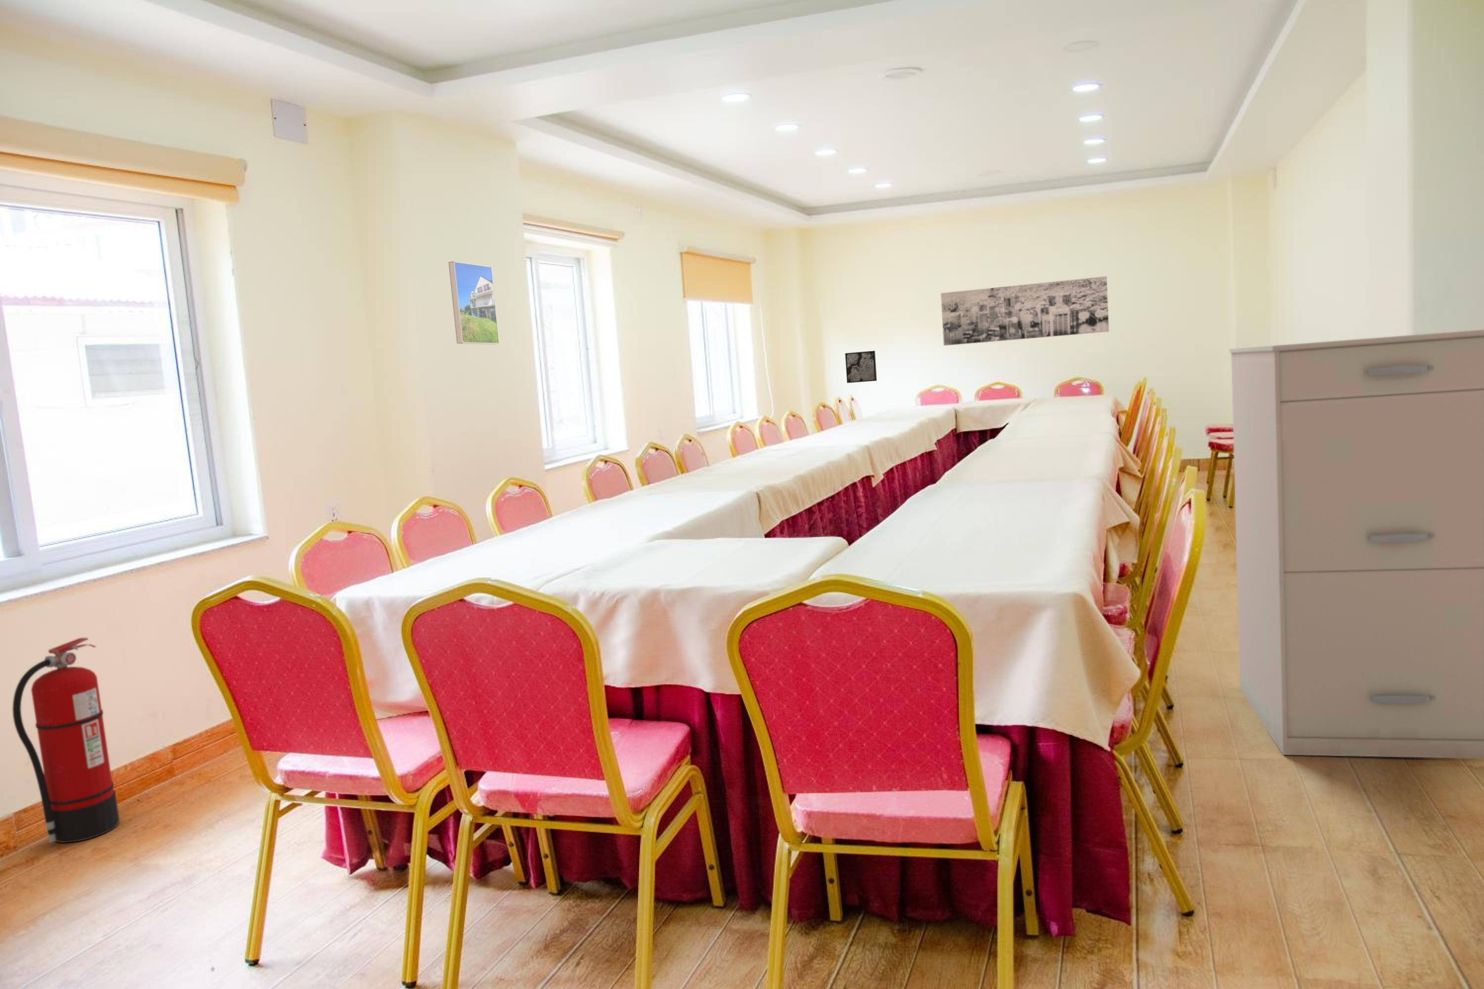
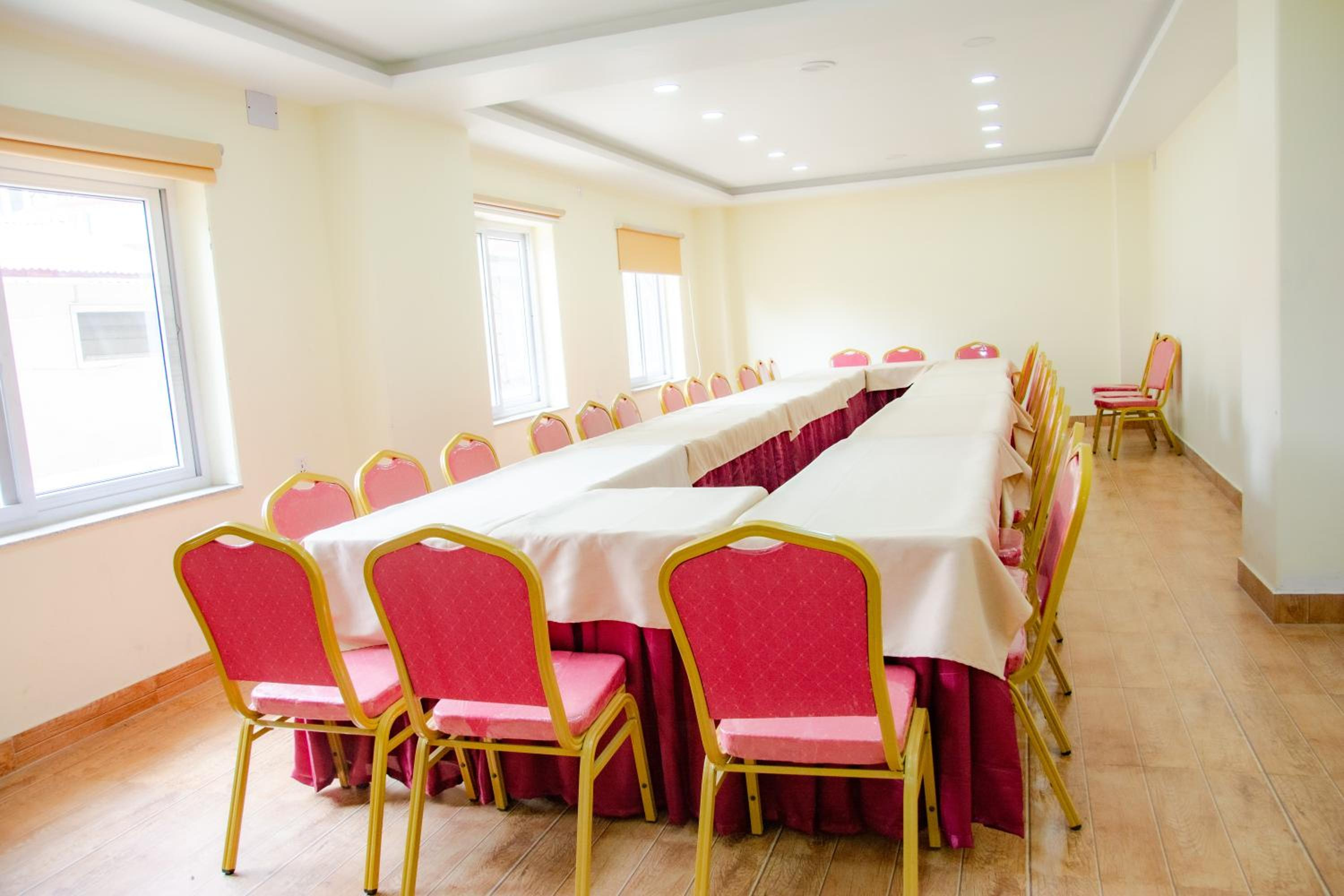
- wall art (1022, 311)
- fire extinguisher (65, 742)
- filing cabinet (1363, 534)
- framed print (475, 305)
- wall art (861, 366)
